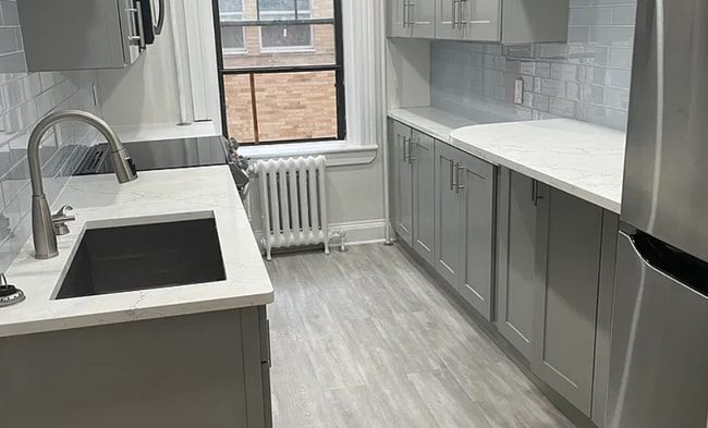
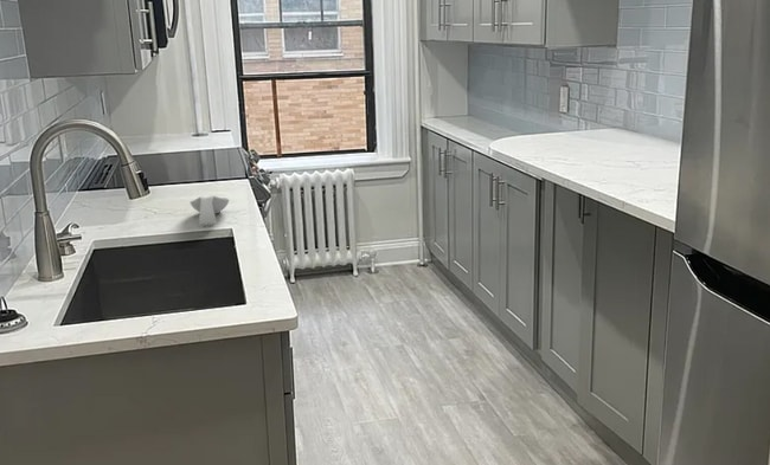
+ spoon rest (208, 205)
